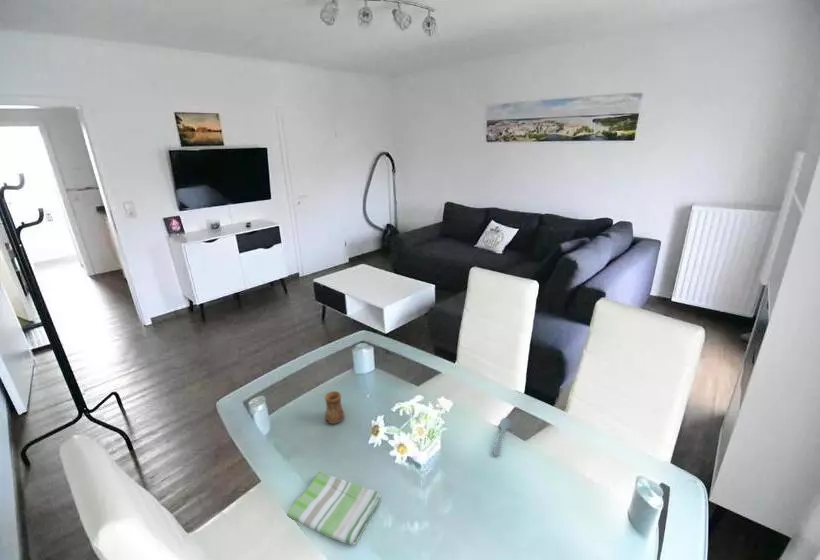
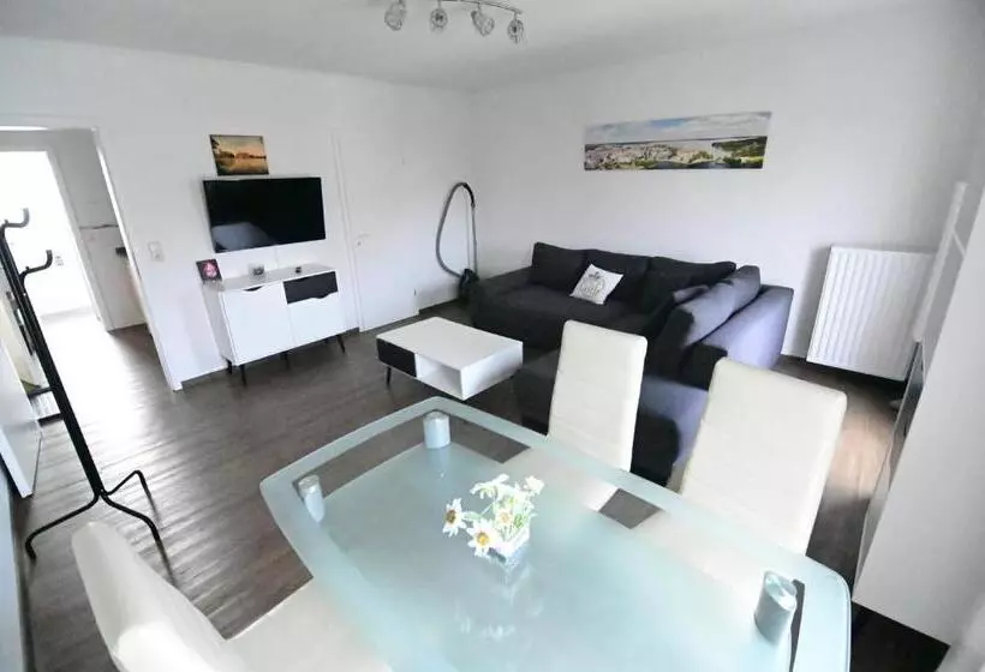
- spoon (501, 435)
- dish towel (335, 504)
- cup (334, 407)
